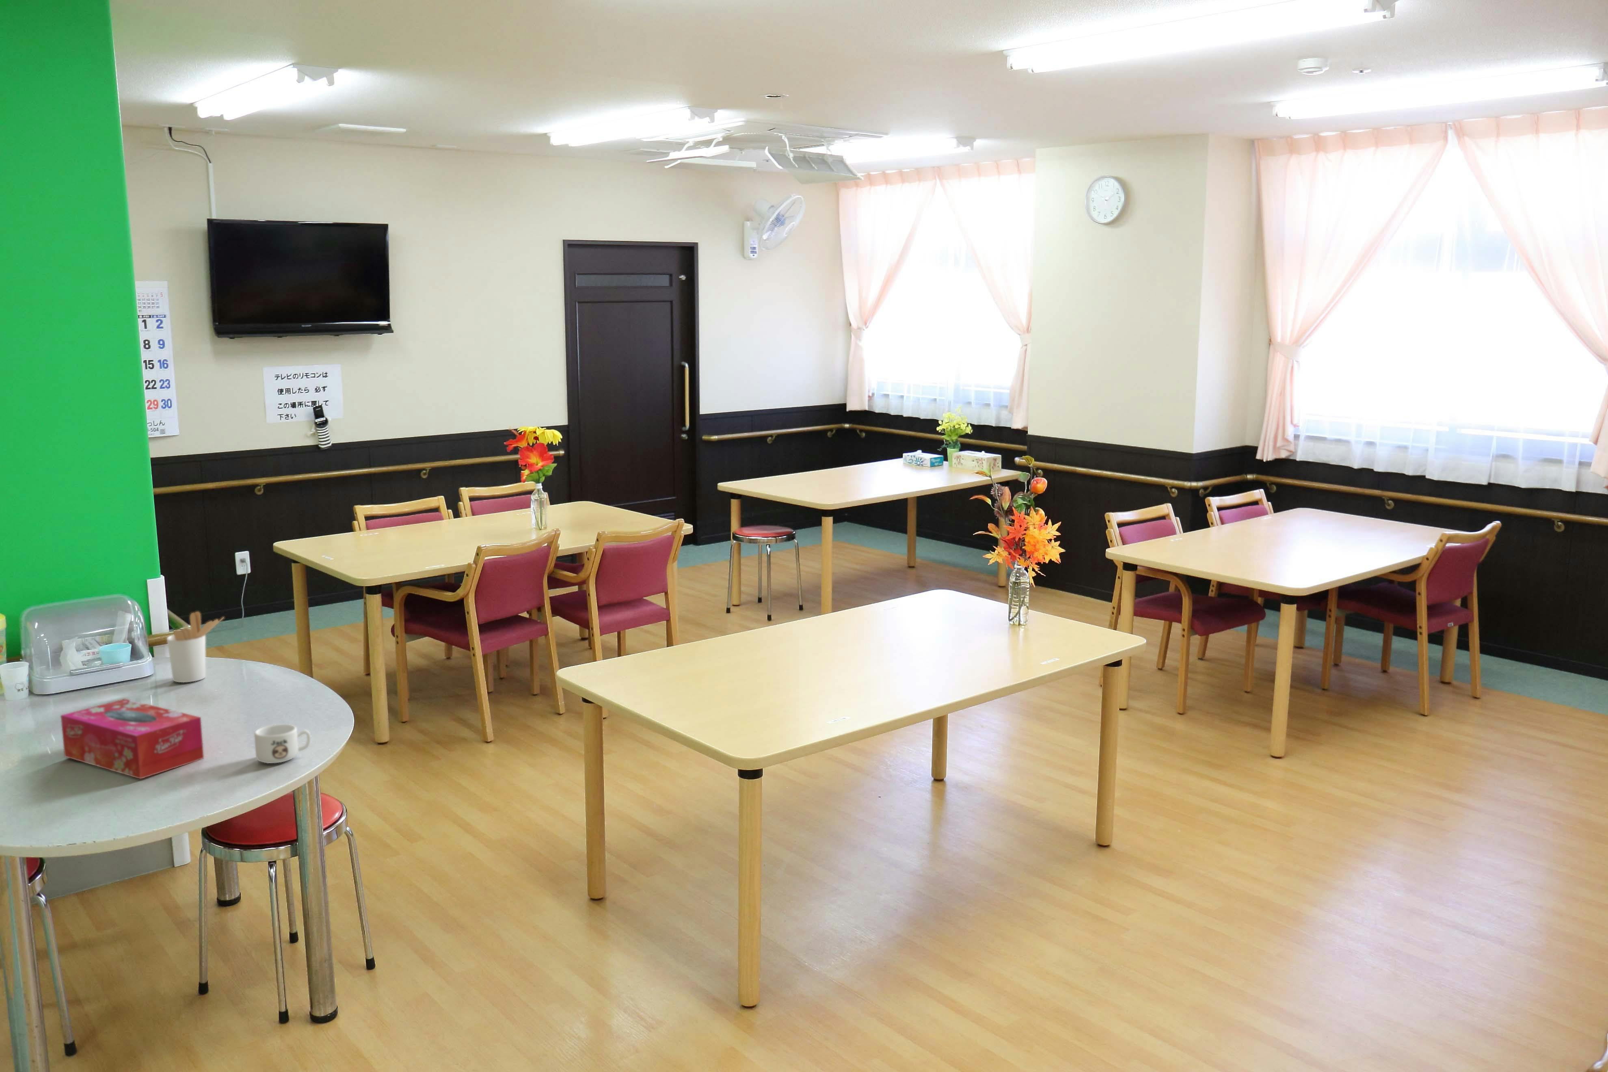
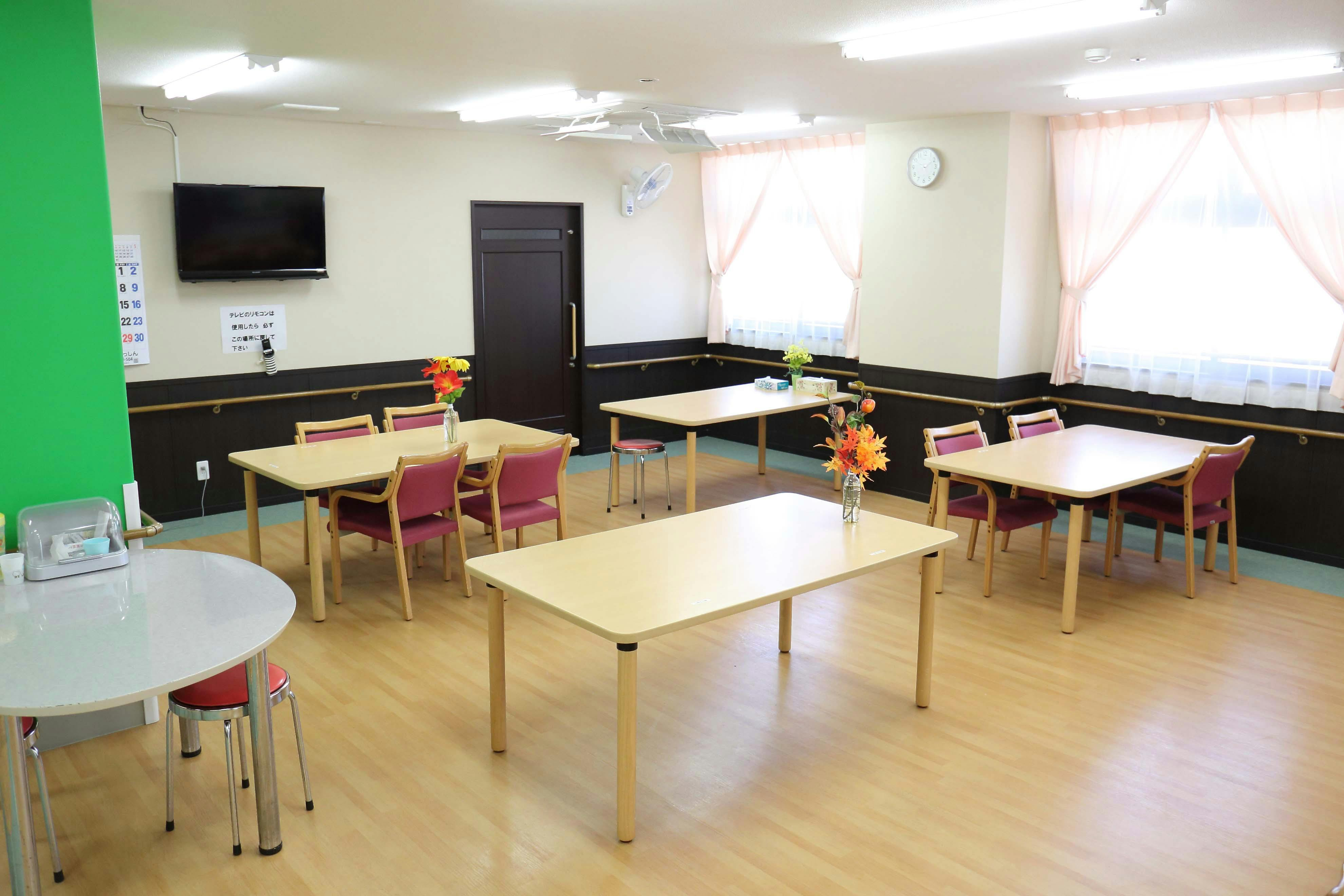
- tissue box (132, 737)
- mug (284, 743)
- utensil holder (196, 647)
